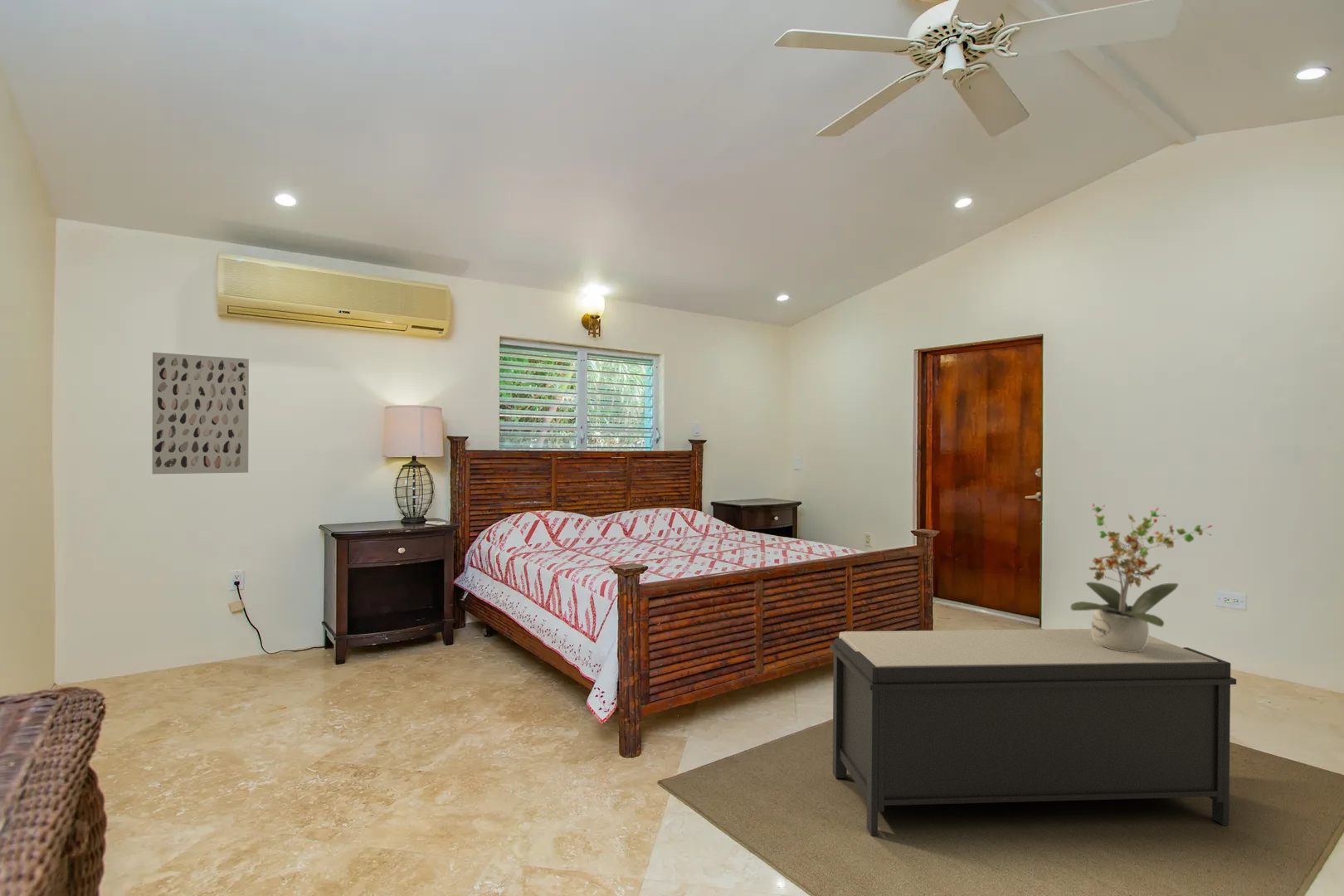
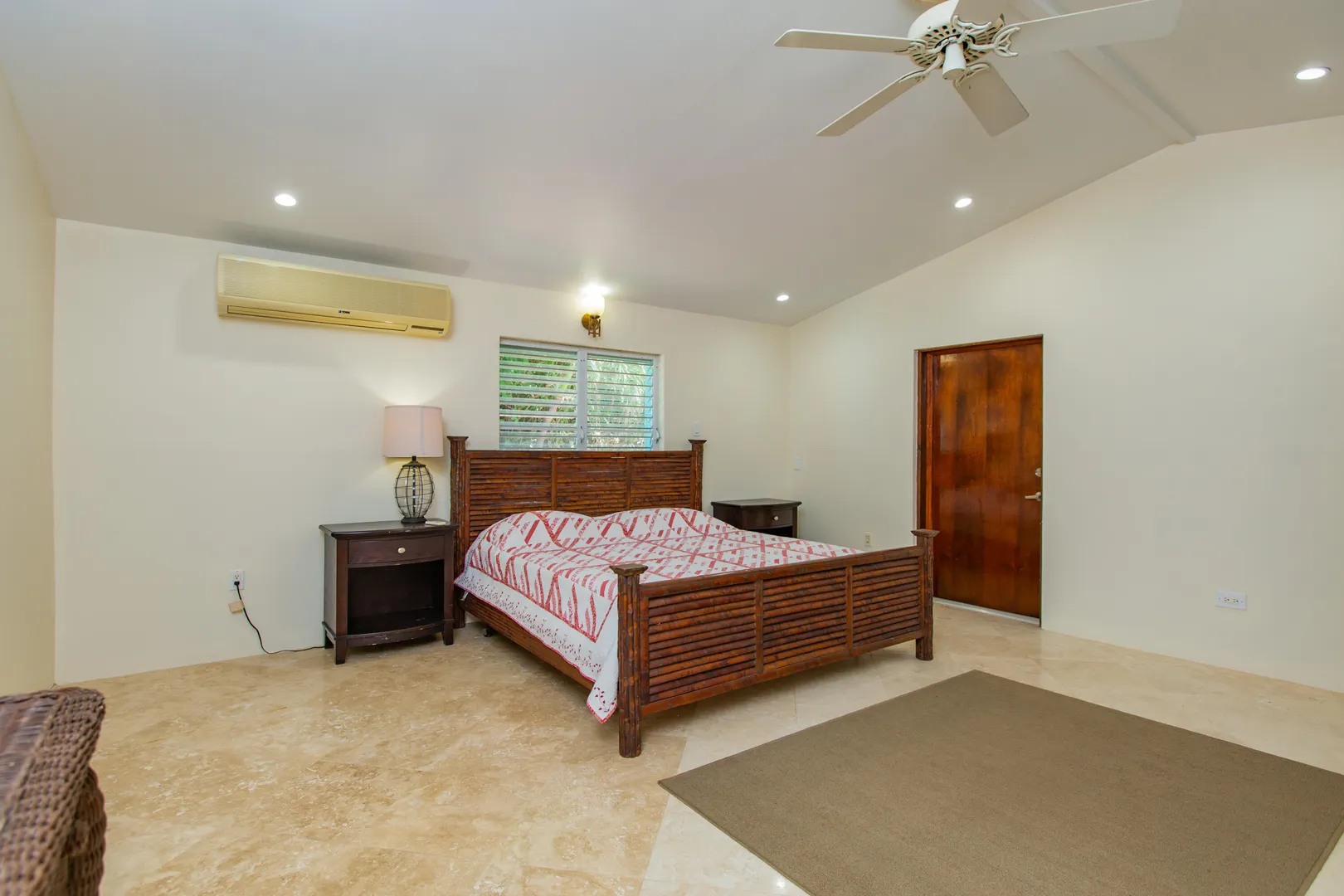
- wall art (202, 414)
- bench (1017, 721)
- potted plant (1122, 576)
